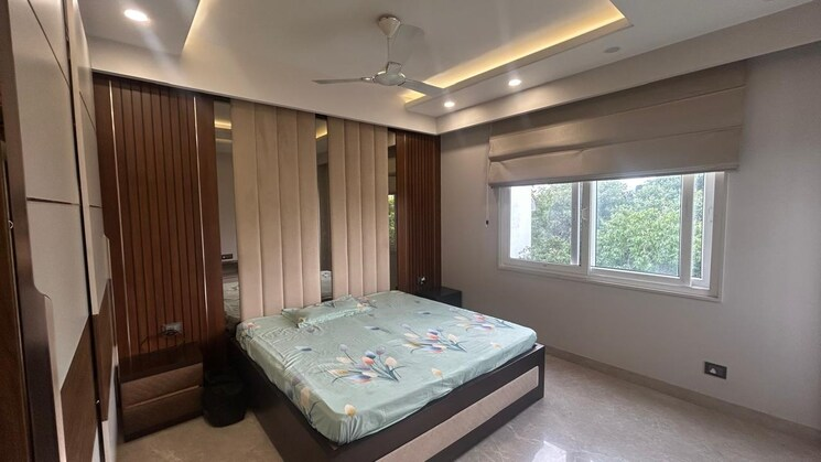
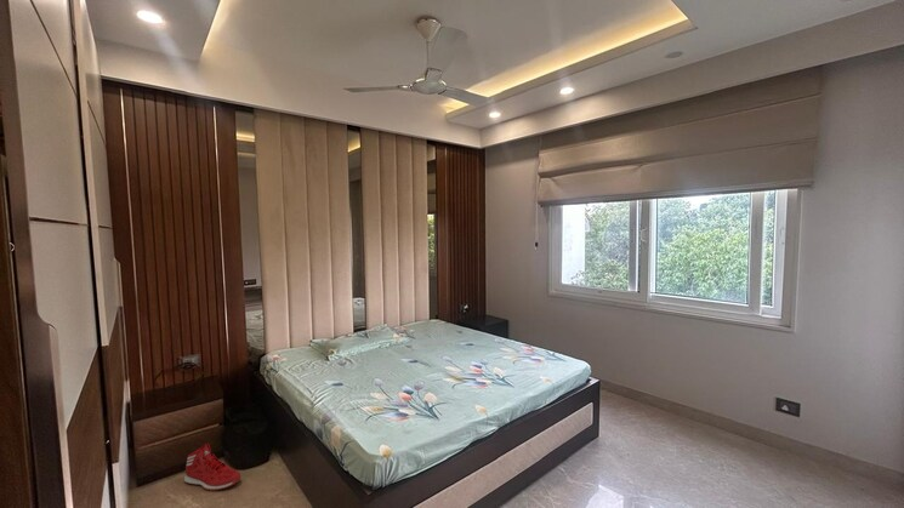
+ sneaker (211, 464)
